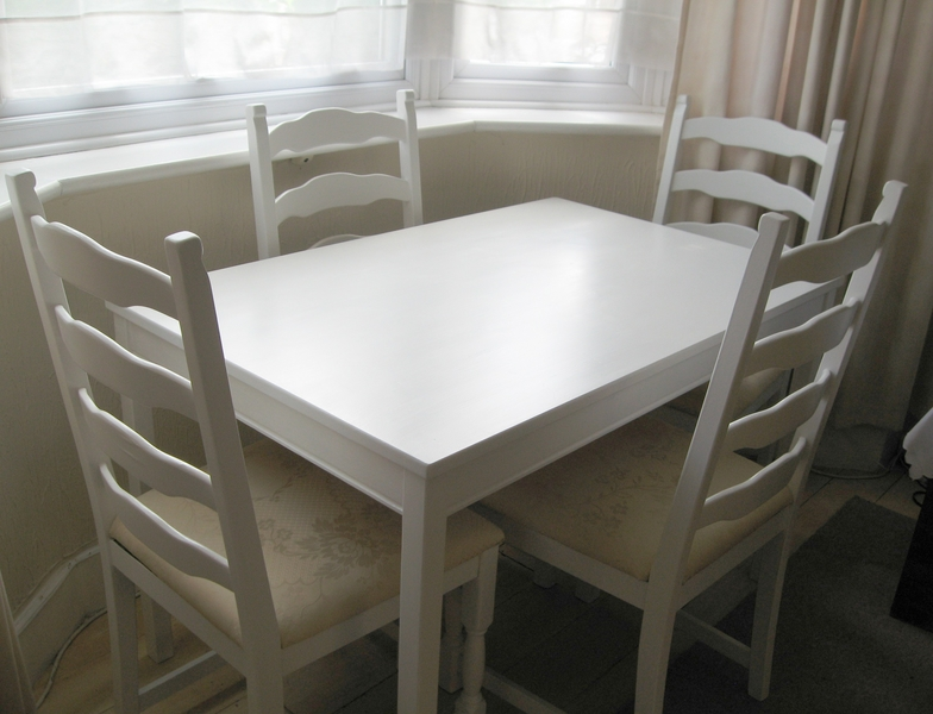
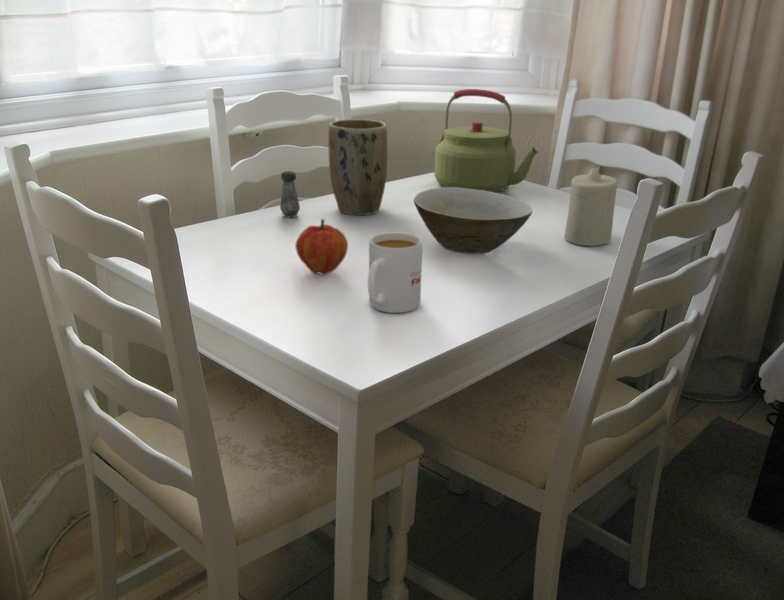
+ kettle (487, 140)
+ candle (591, 203)
+ salt shaker (289, 193)
+ bowl (471, 223)
+ fruit (321, 246)
+ plant pot (358, 167)
+ mug (389, 275)
